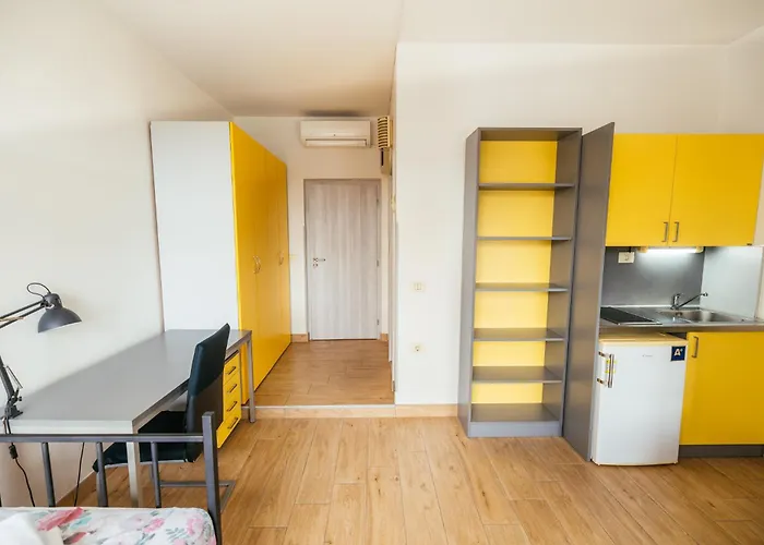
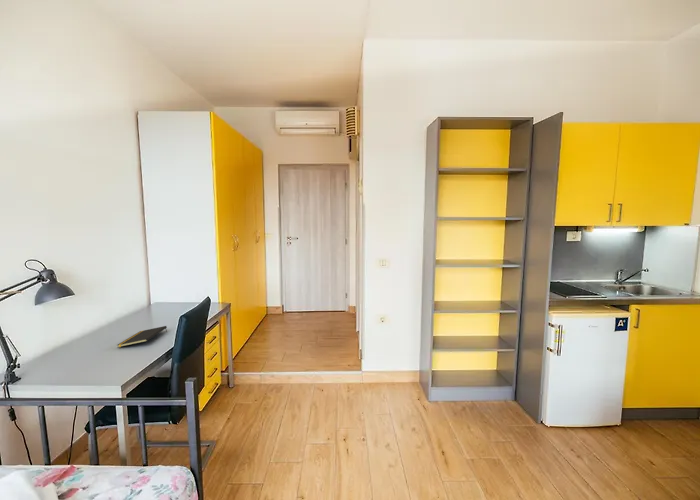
+ notepad (143, 336)
